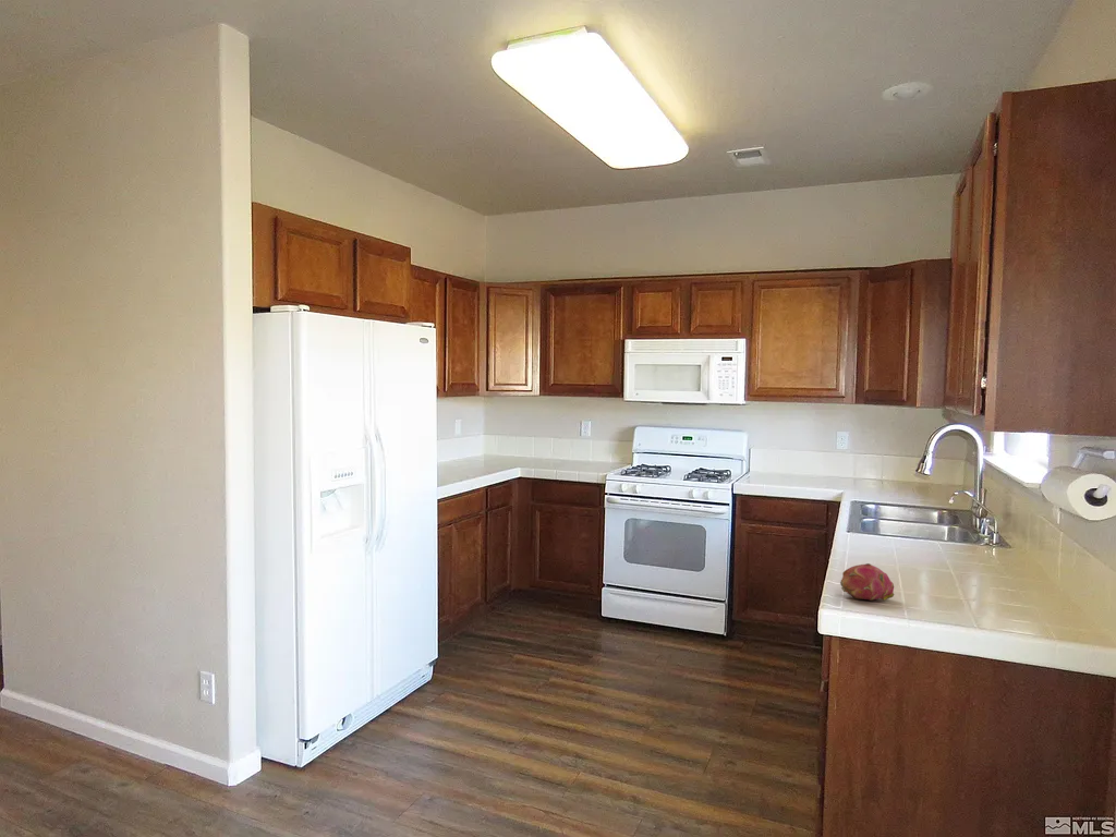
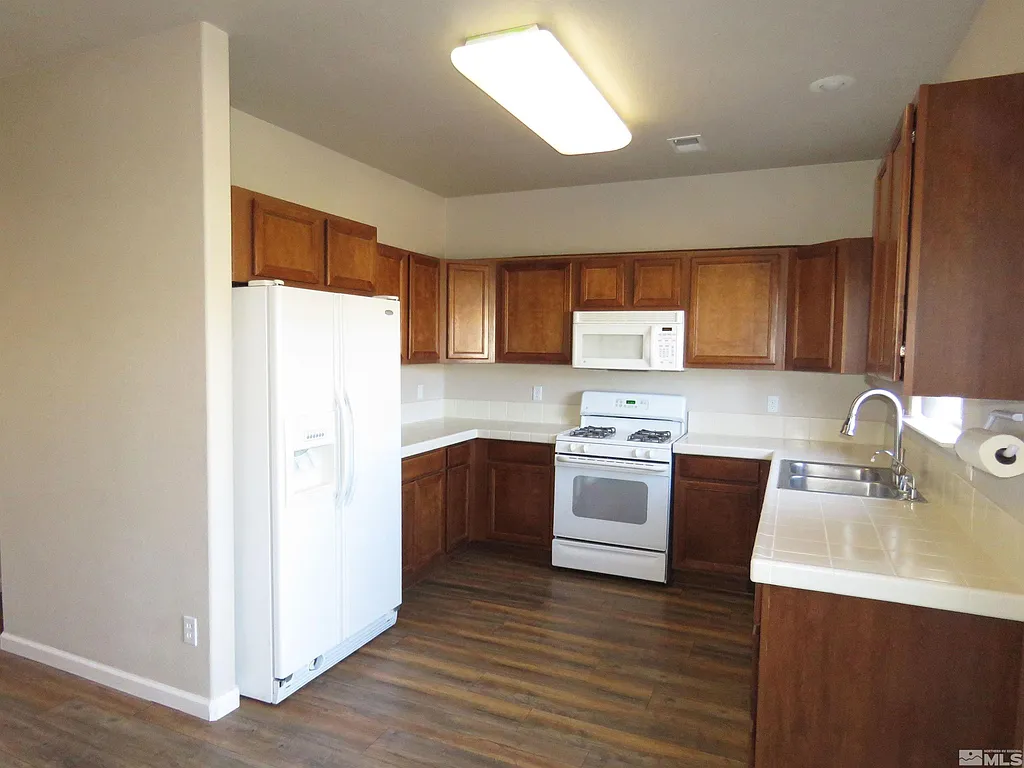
- fruit (868, 581)
